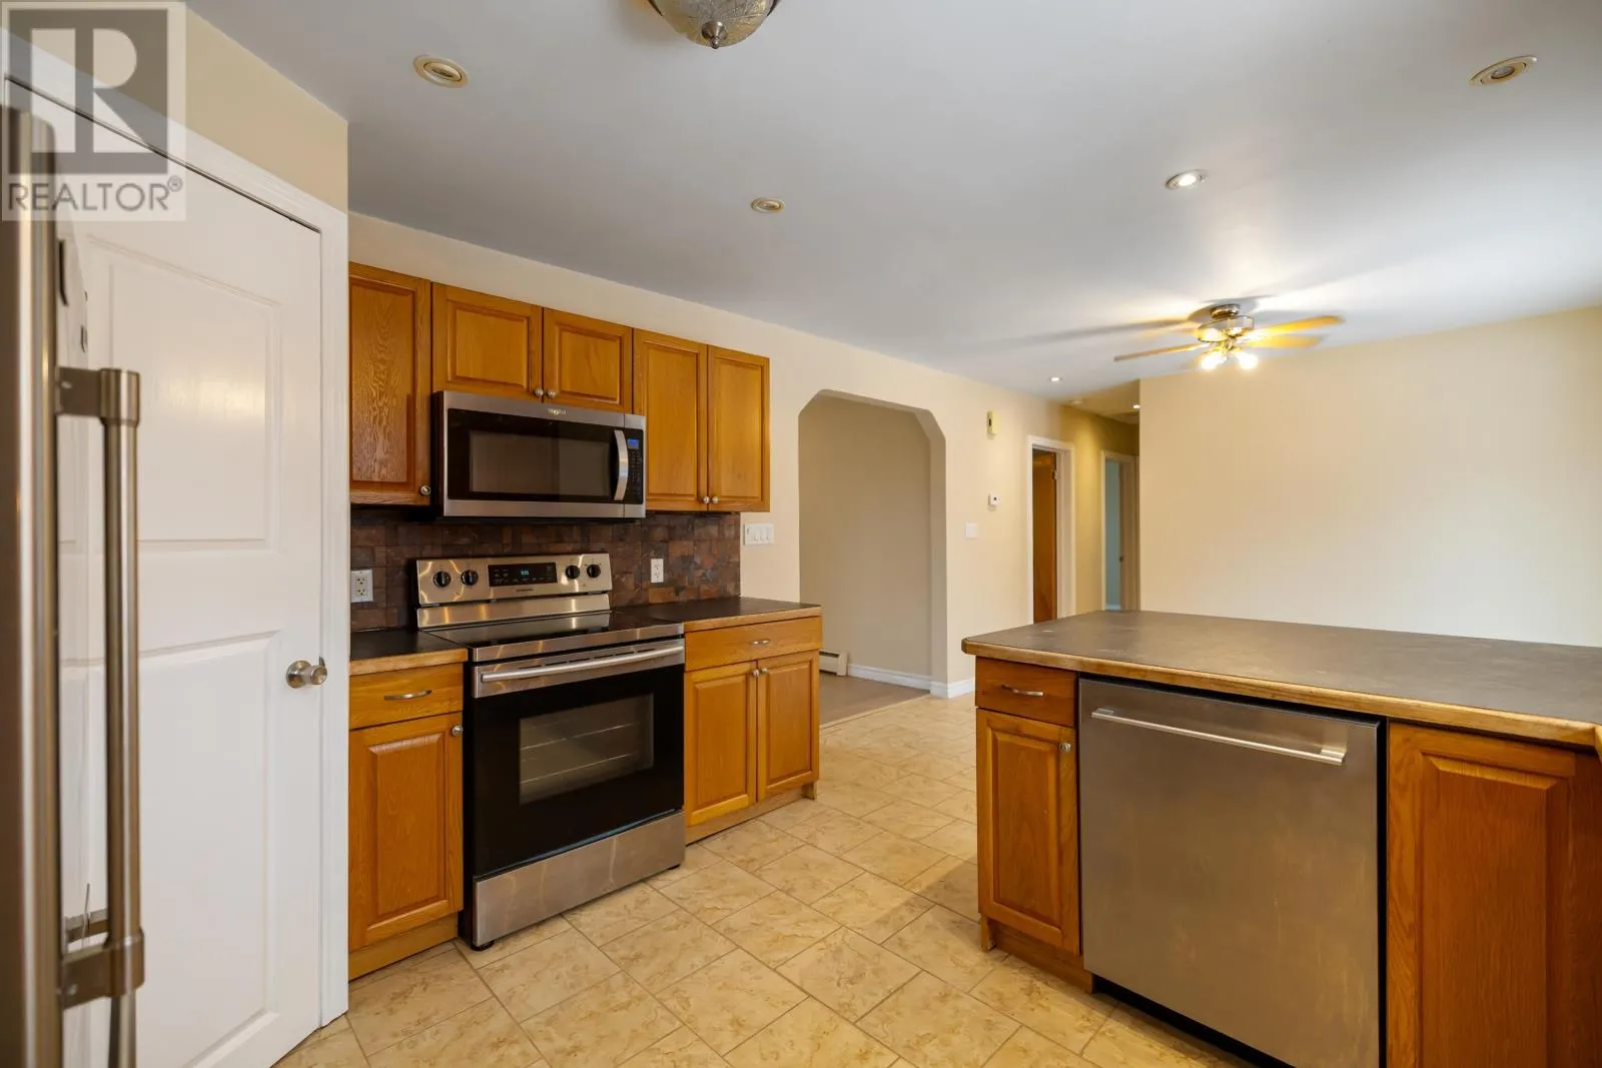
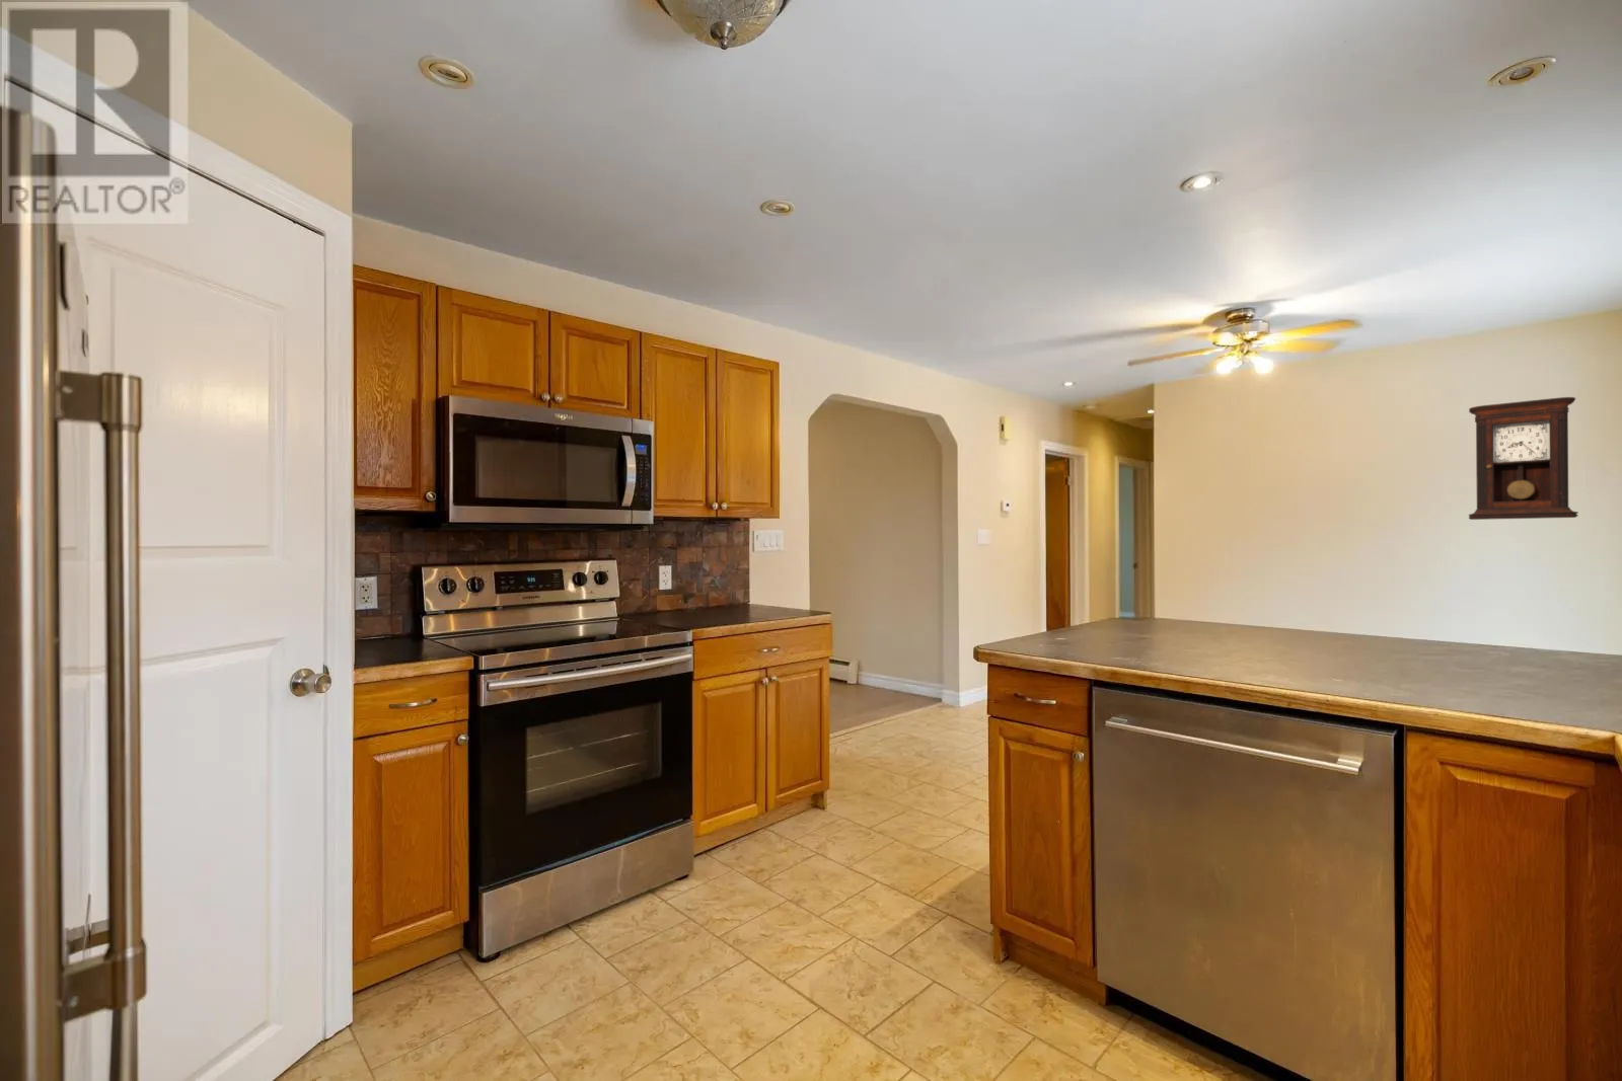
+ pendulum clock (1521, 460)
